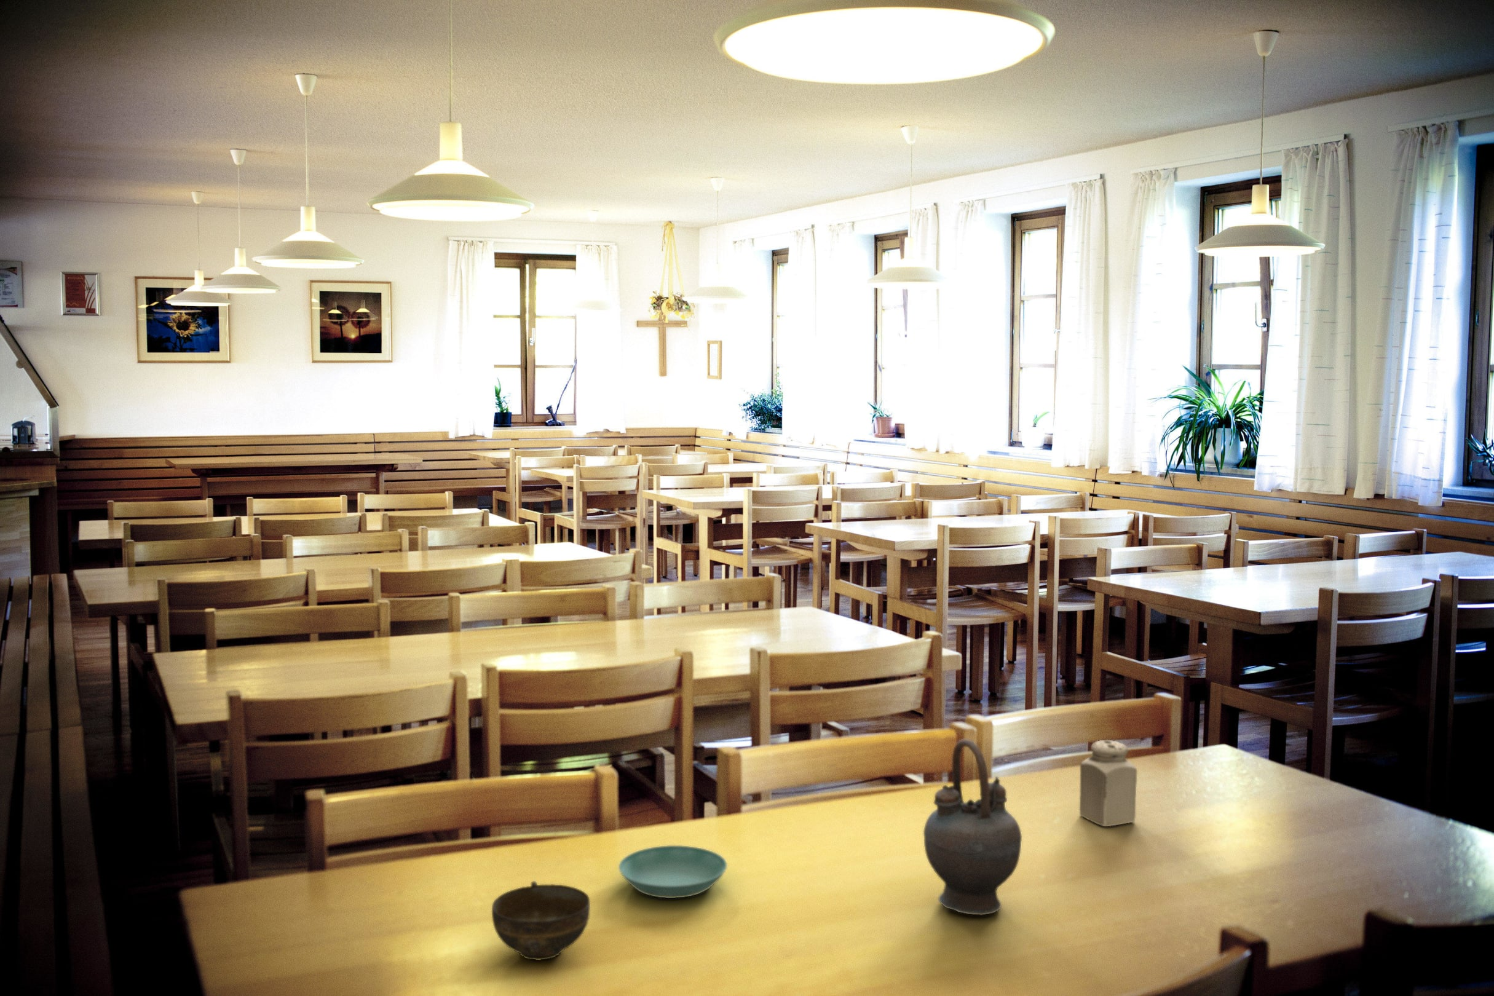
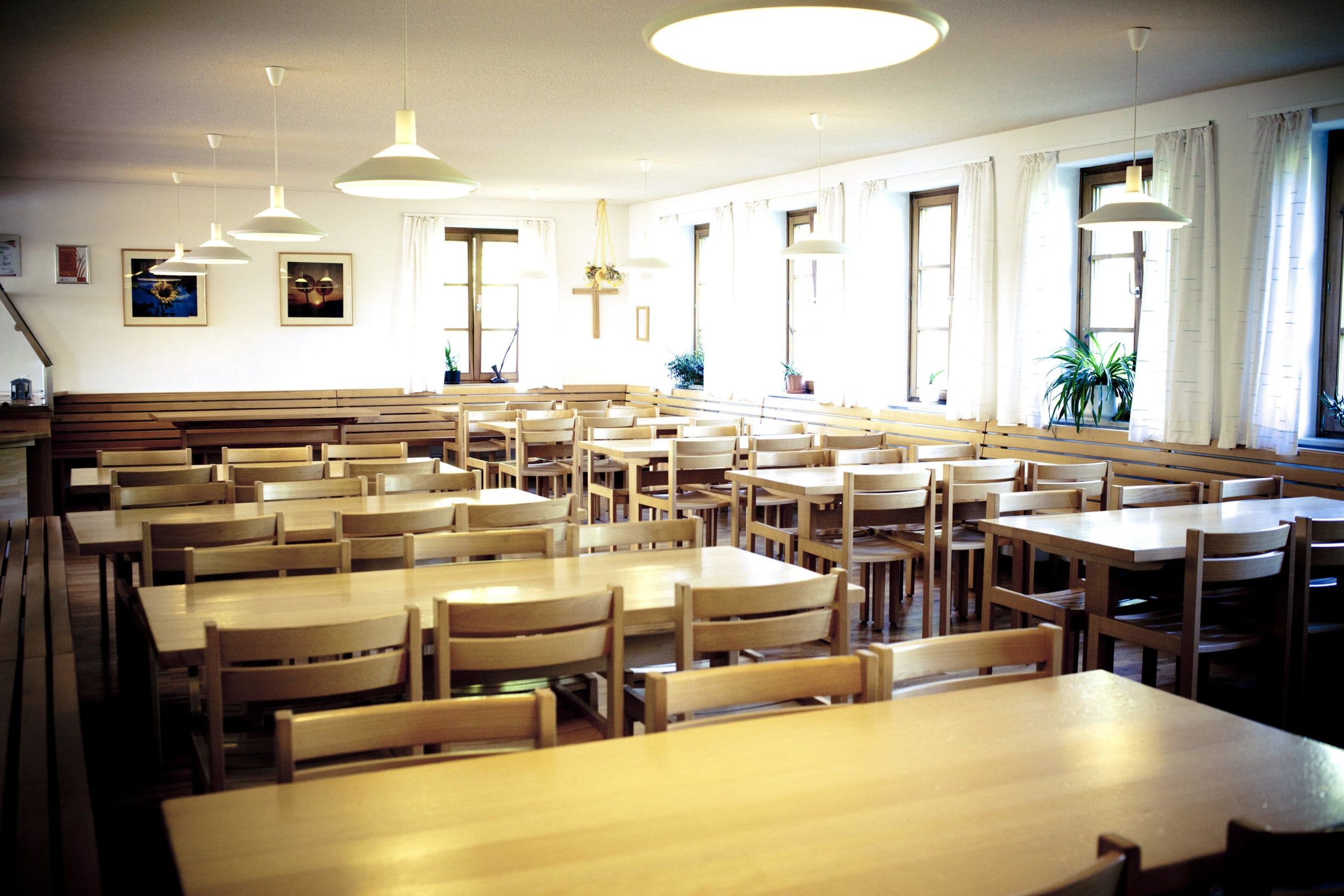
- salt shaker (1108, 780)
- saucer (673, 874)
- cup (540, 922)
- teapot (968, 819)
